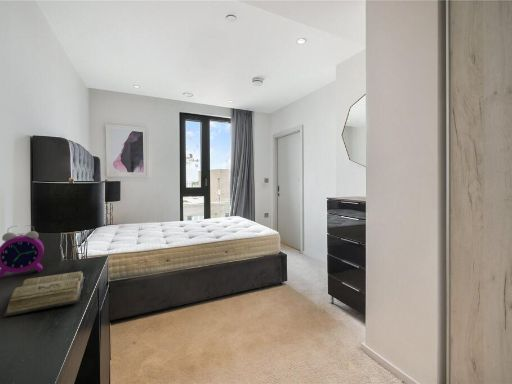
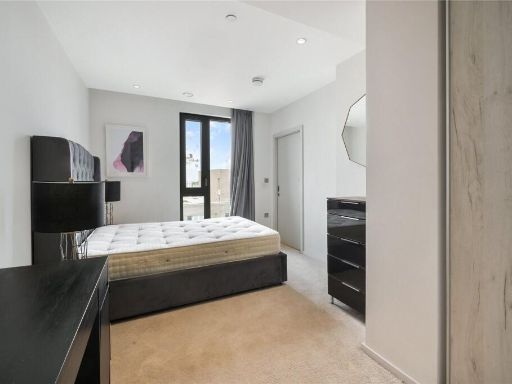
- diary (51, 286)
- alarm clock (21, 249)
